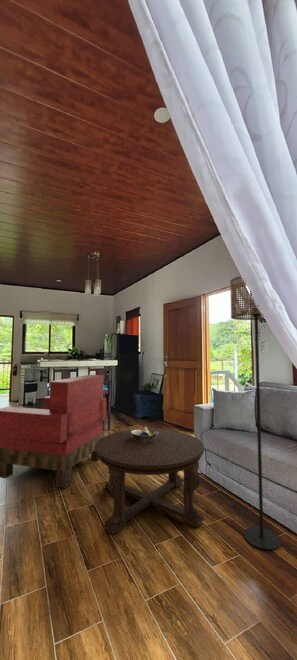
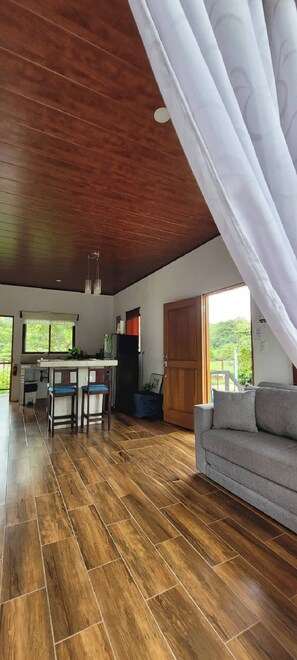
- decorative bowl (147, 432)
- armchair (55, 421)
- coffee table (149, 473)
- floor lamp (258, 404)
